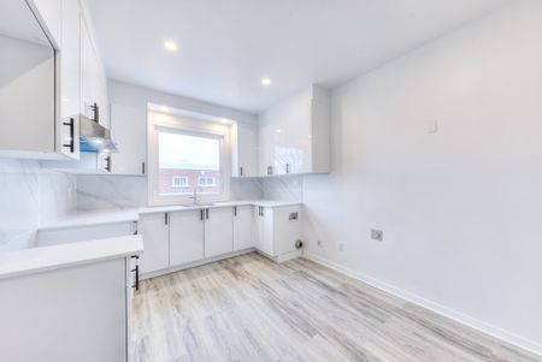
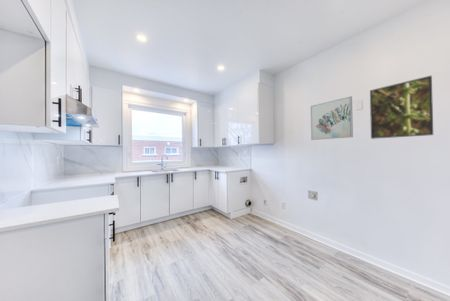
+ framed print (398, 110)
+ wall art (329, 120)
